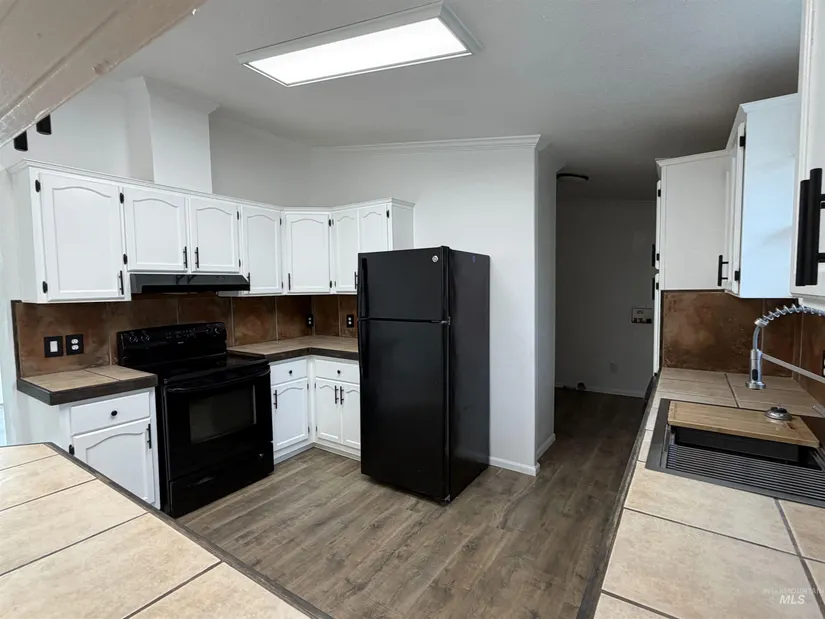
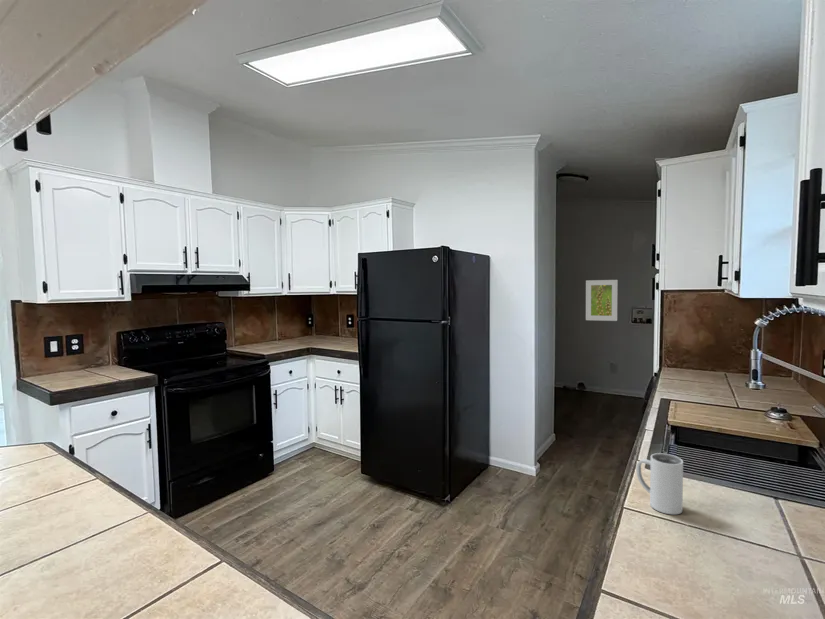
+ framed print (601, 300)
+ mug (658, 480)
